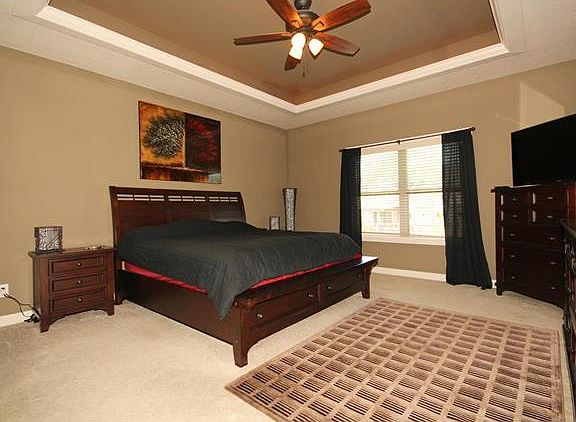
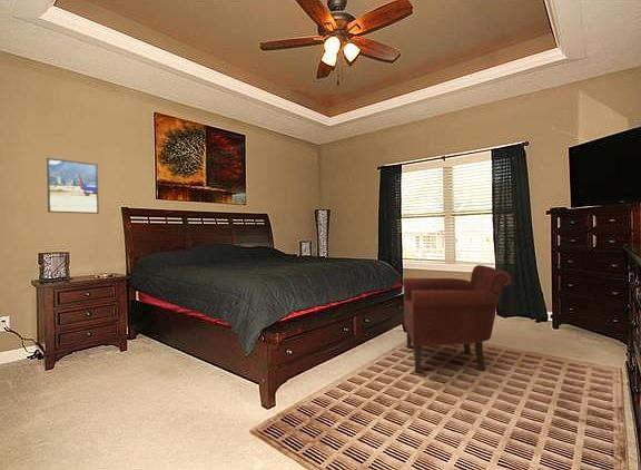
+ leather (453, 314)
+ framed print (73, 187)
